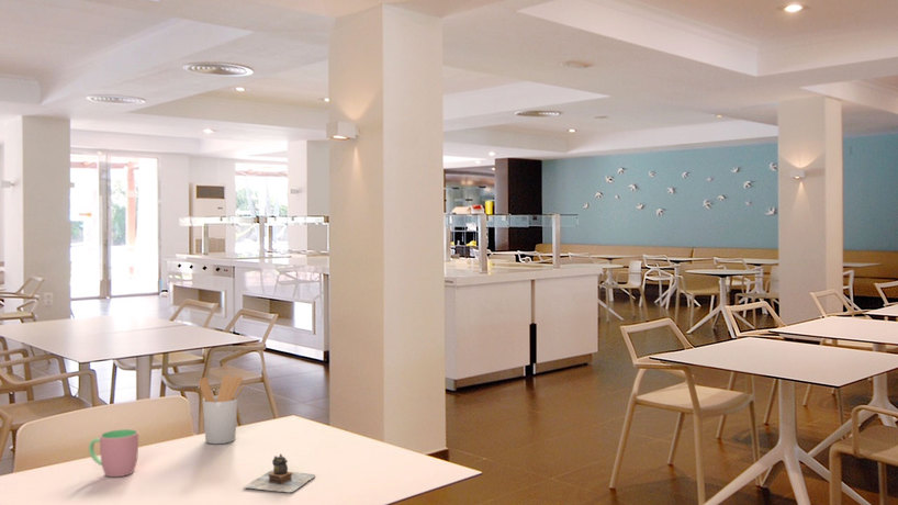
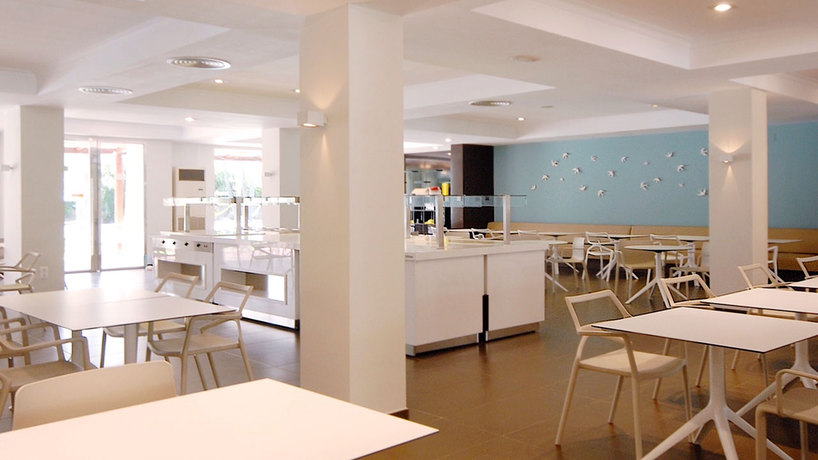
- teapot (280, 468)
- cup (113, 452)
- utensil holder (224, 406)
